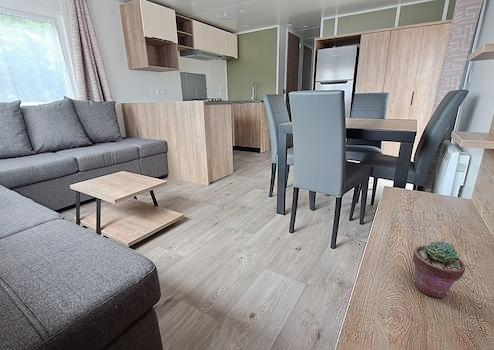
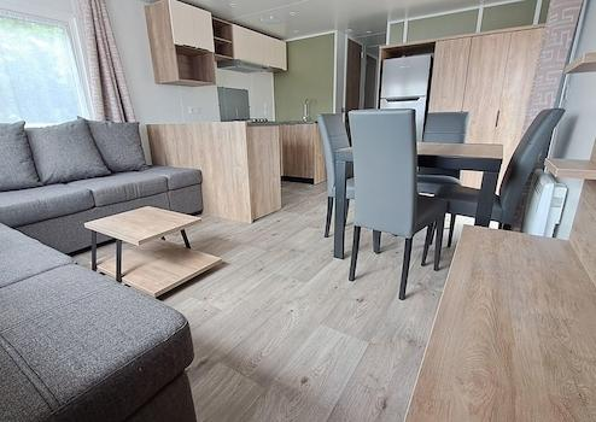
- potted succulent (436, 266)
